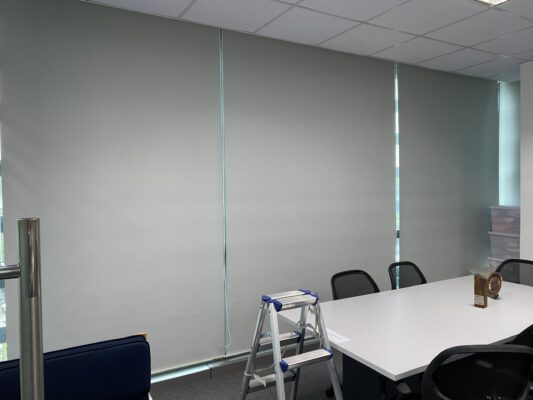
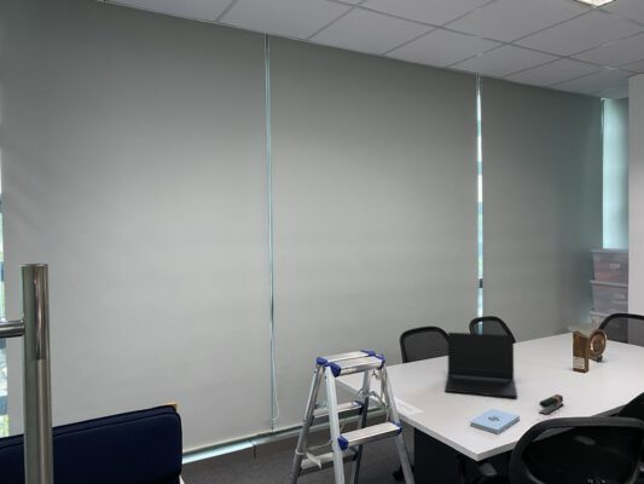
+ stapler (551, 403)
+ laptop (480, 363)
+ notepad (494, 420)
